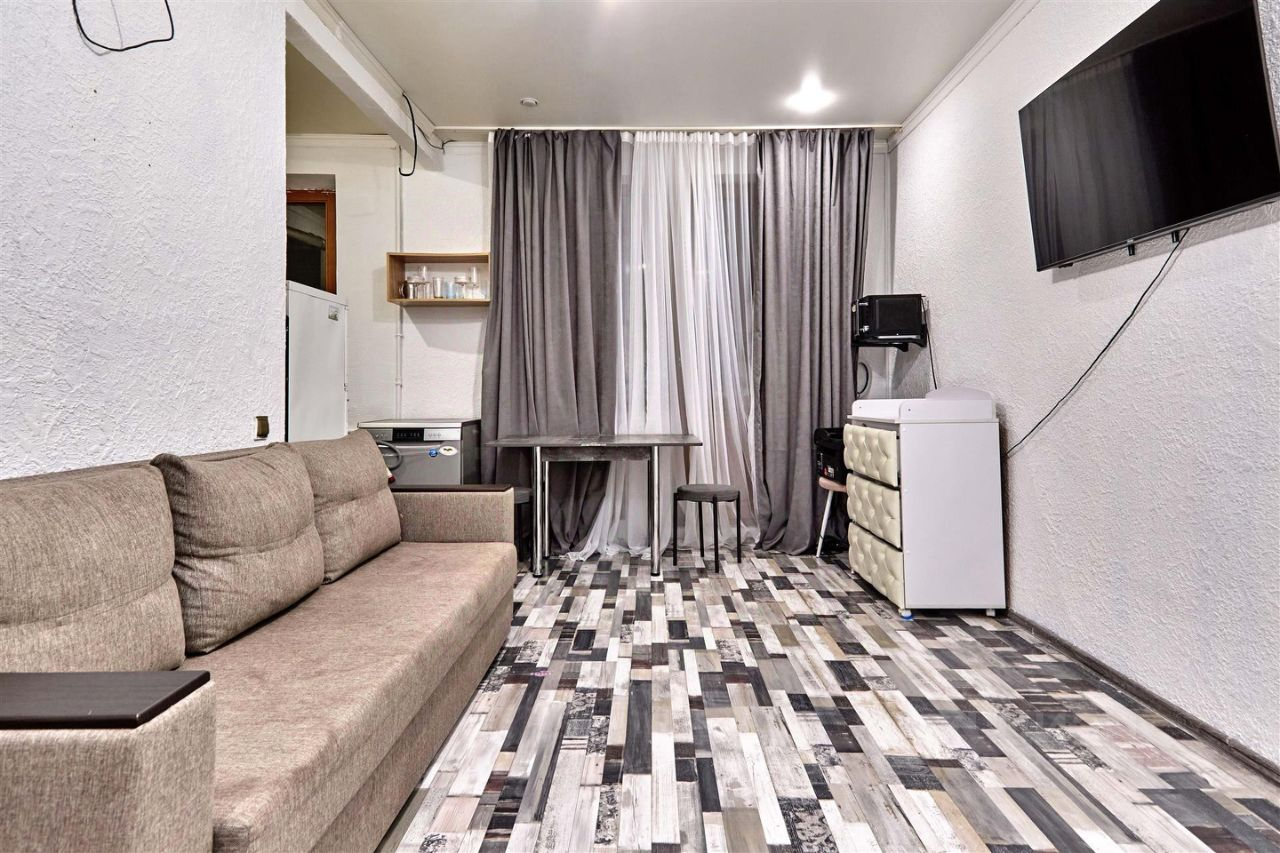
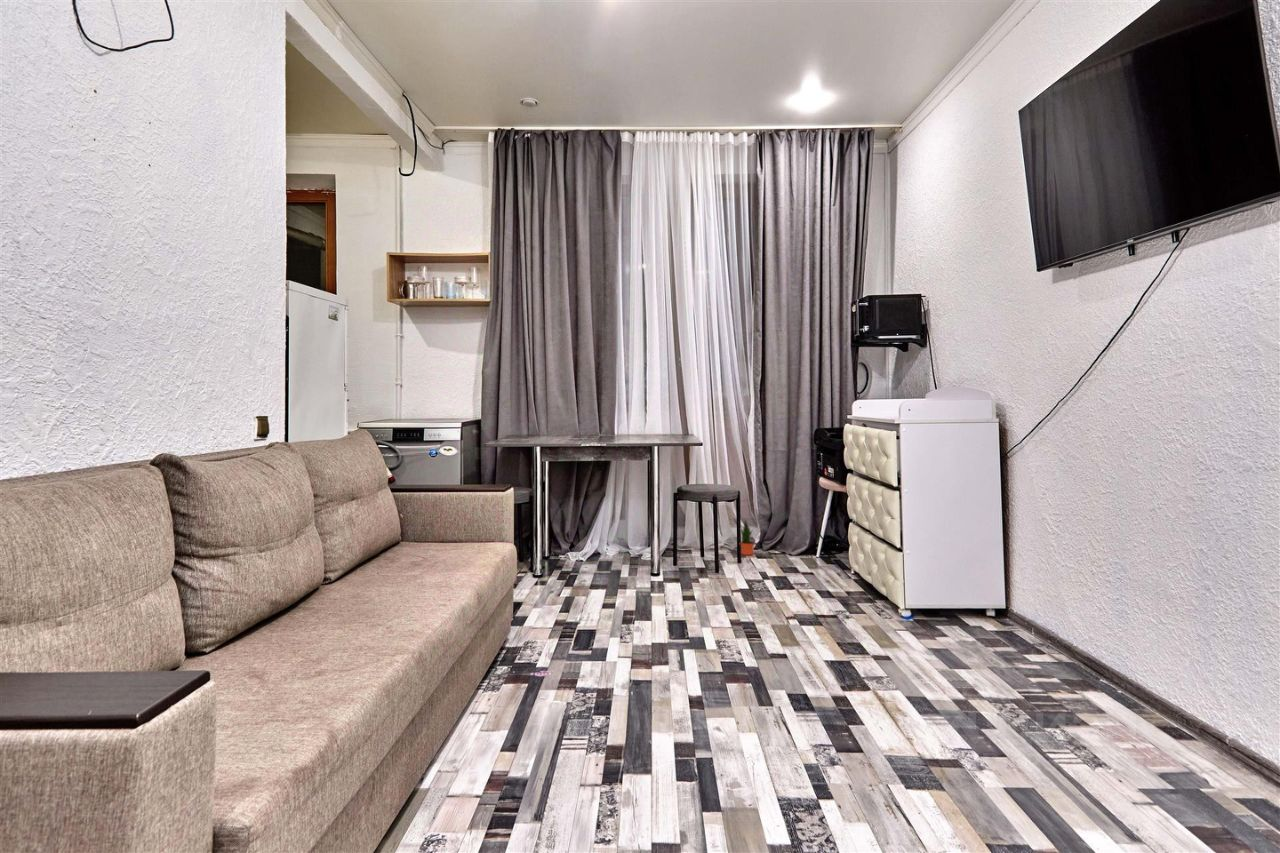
+ potted plant (744, 535)
